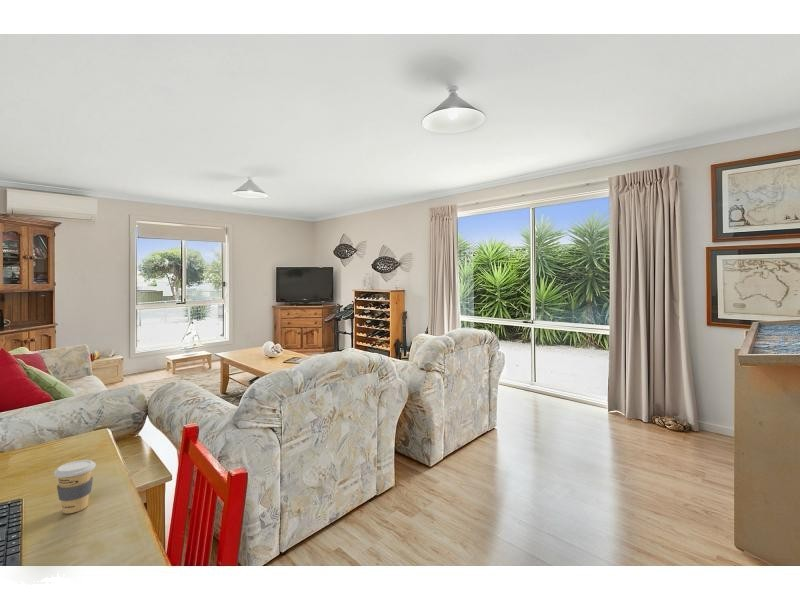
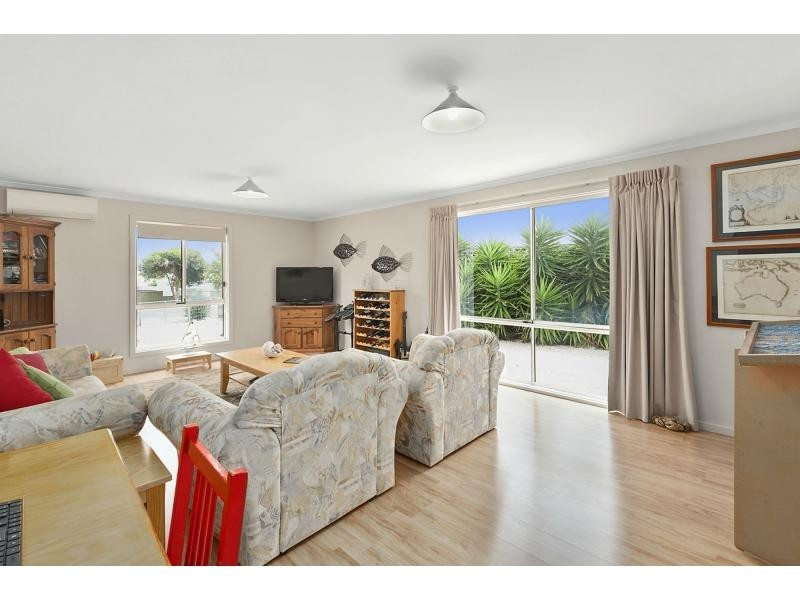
- coffee cup (75, 486)
